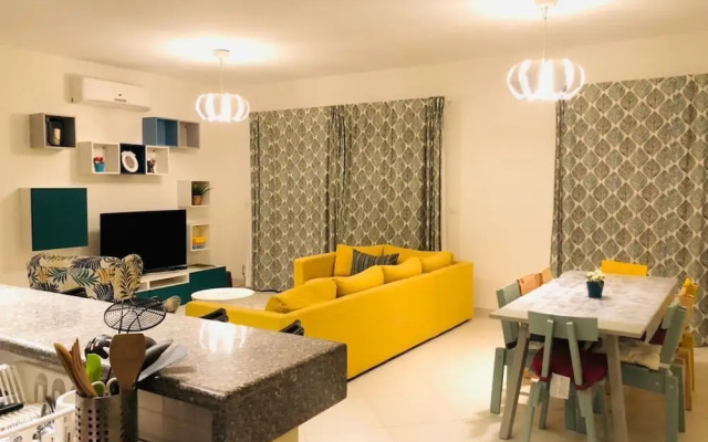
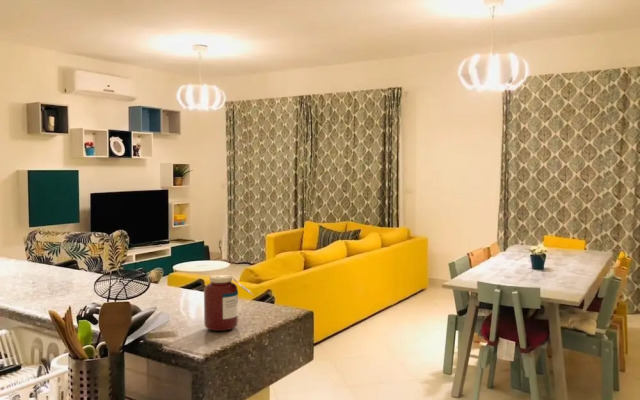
+ jar (228, 301)
